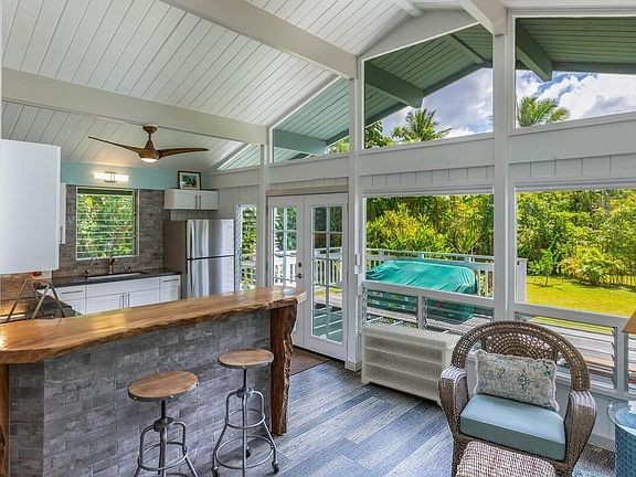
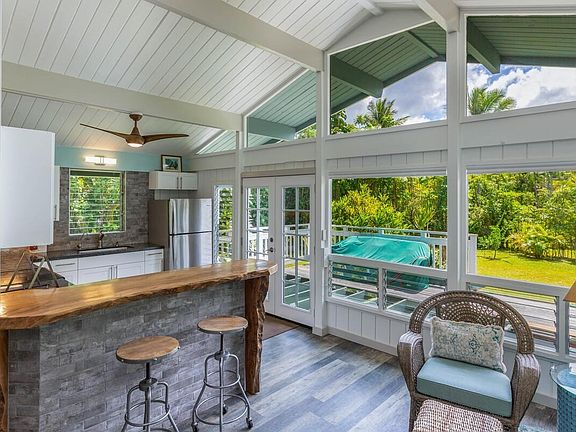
- bench (409, 360)
